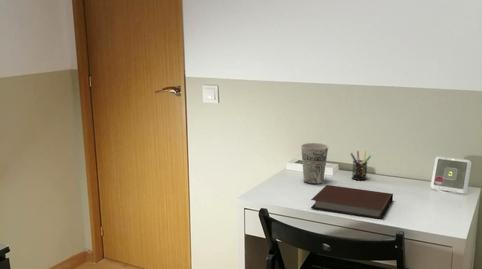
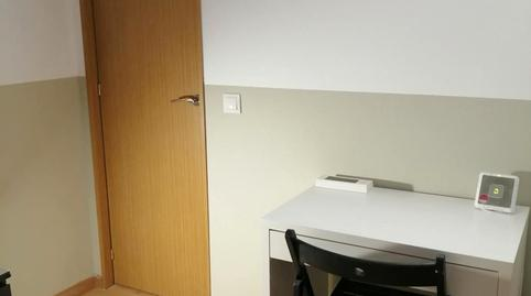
- cup (314, 163)
- pen holder (361, 164)
- notebook (352, 200)
